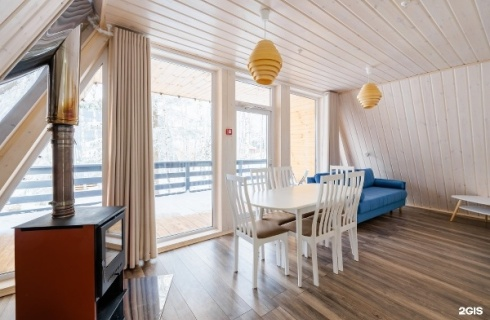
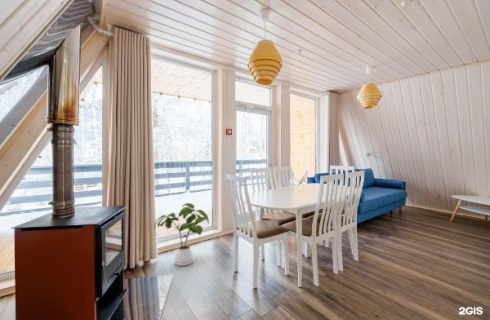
+ house plant (189, 233)
